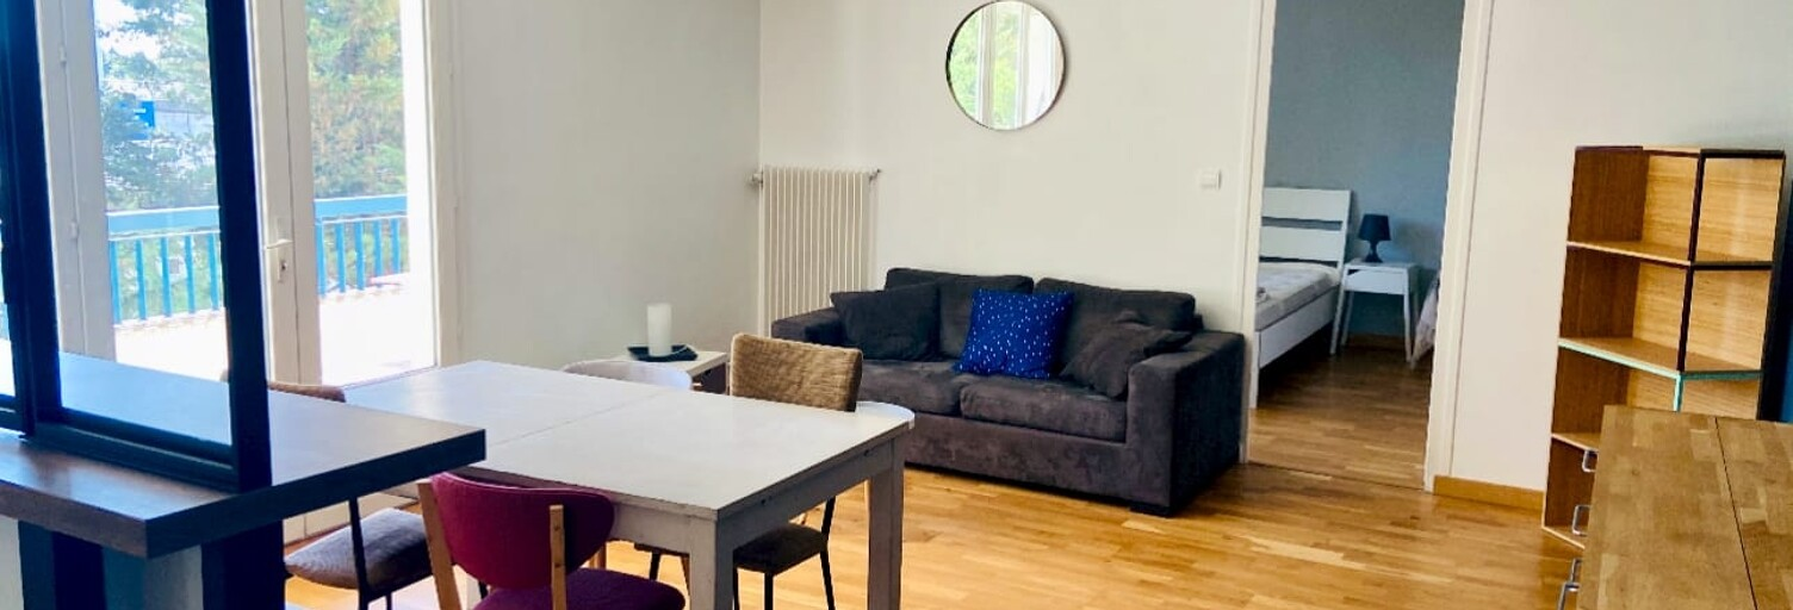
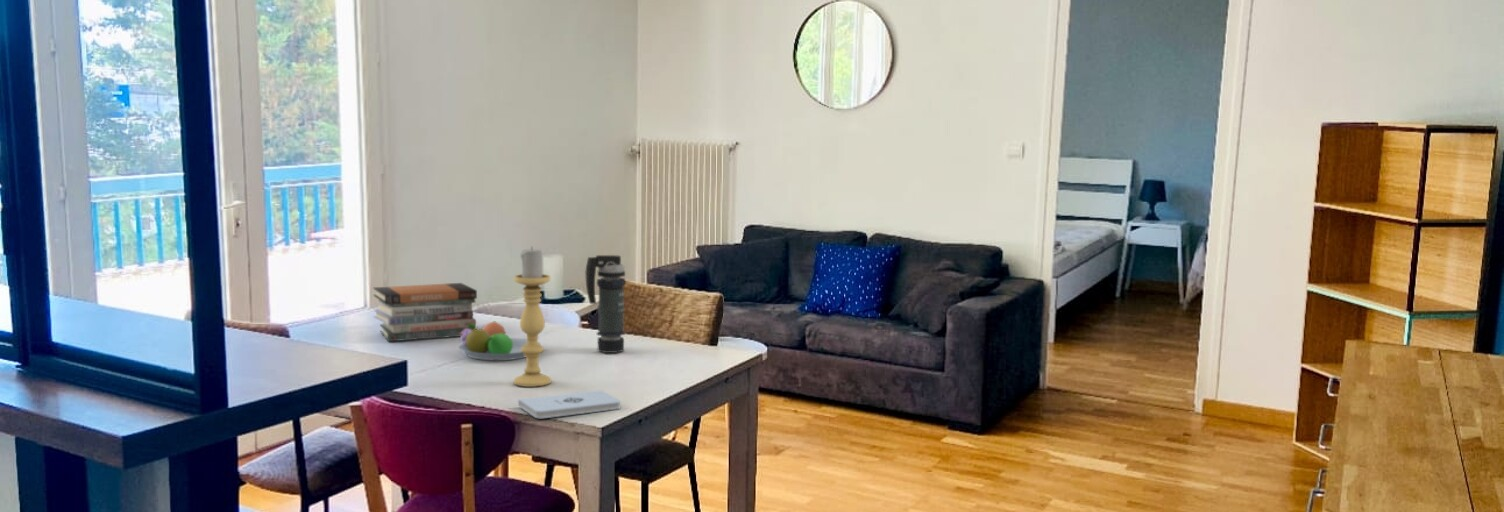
+ fruit bowl (498, 338)
+ notepad (570, 403)
+ candle holder (532, 314)
+ book stack (425, 311)
+ smoke grenade (605, 303)
